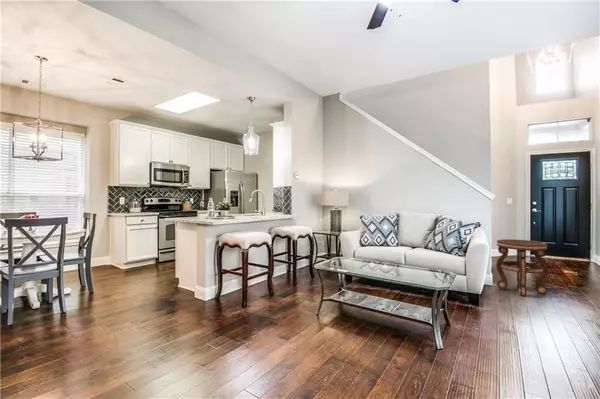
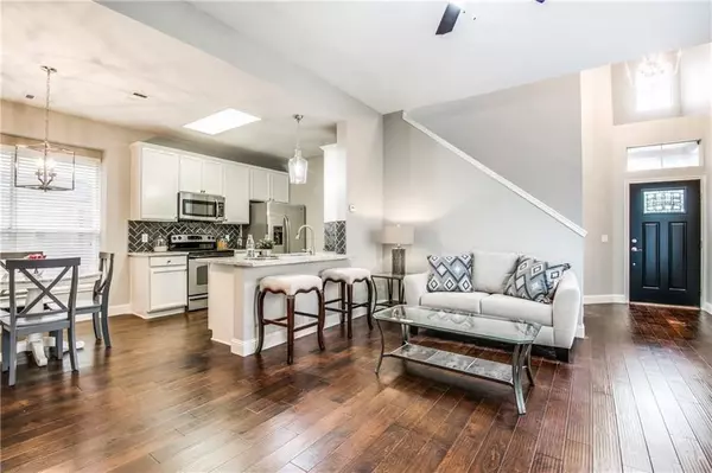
- side table (521, 266)
